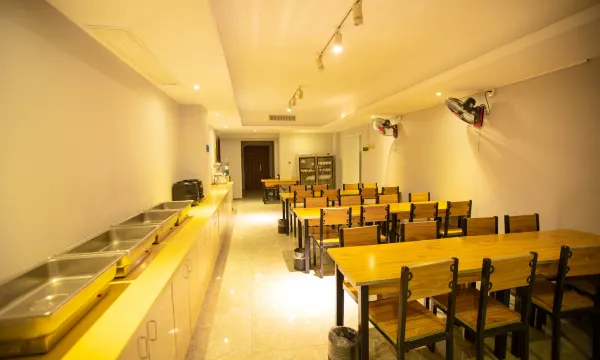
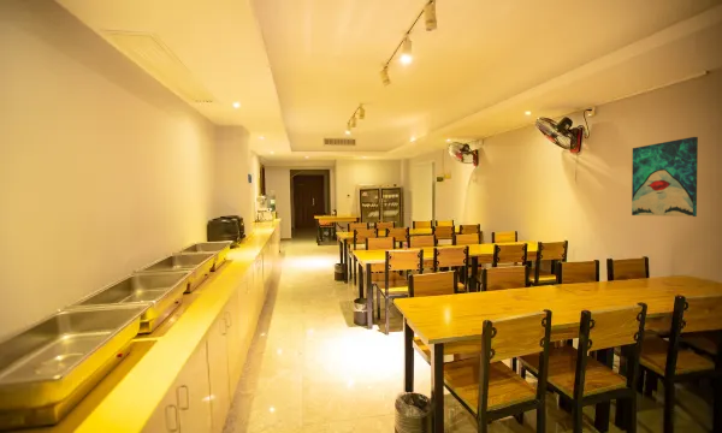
+ wall art (662, 179)
